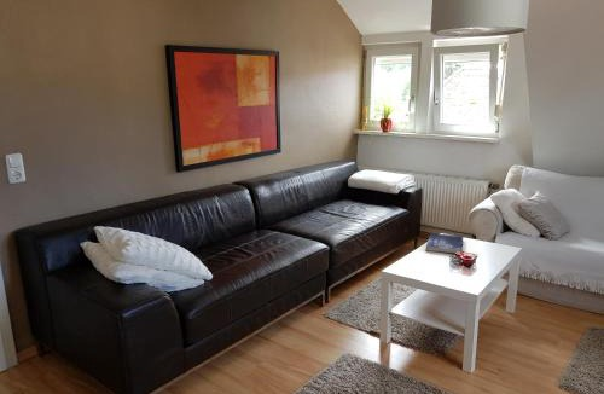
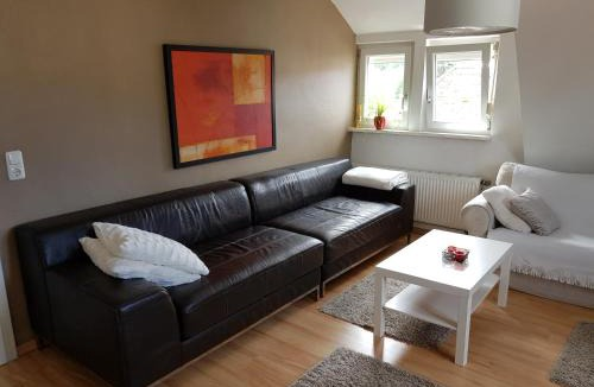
- book (445, 243)
